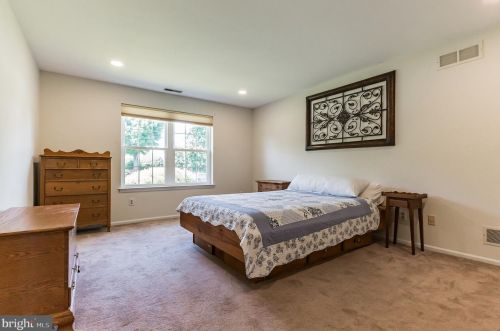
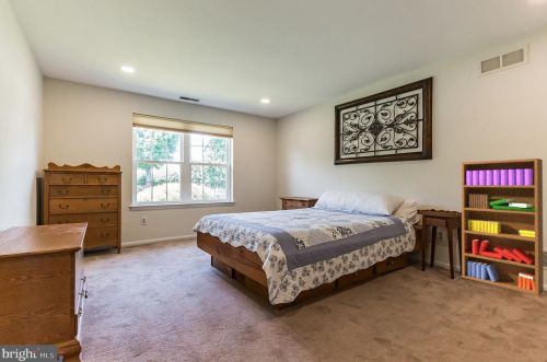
+ bookshelf (499, 222)
